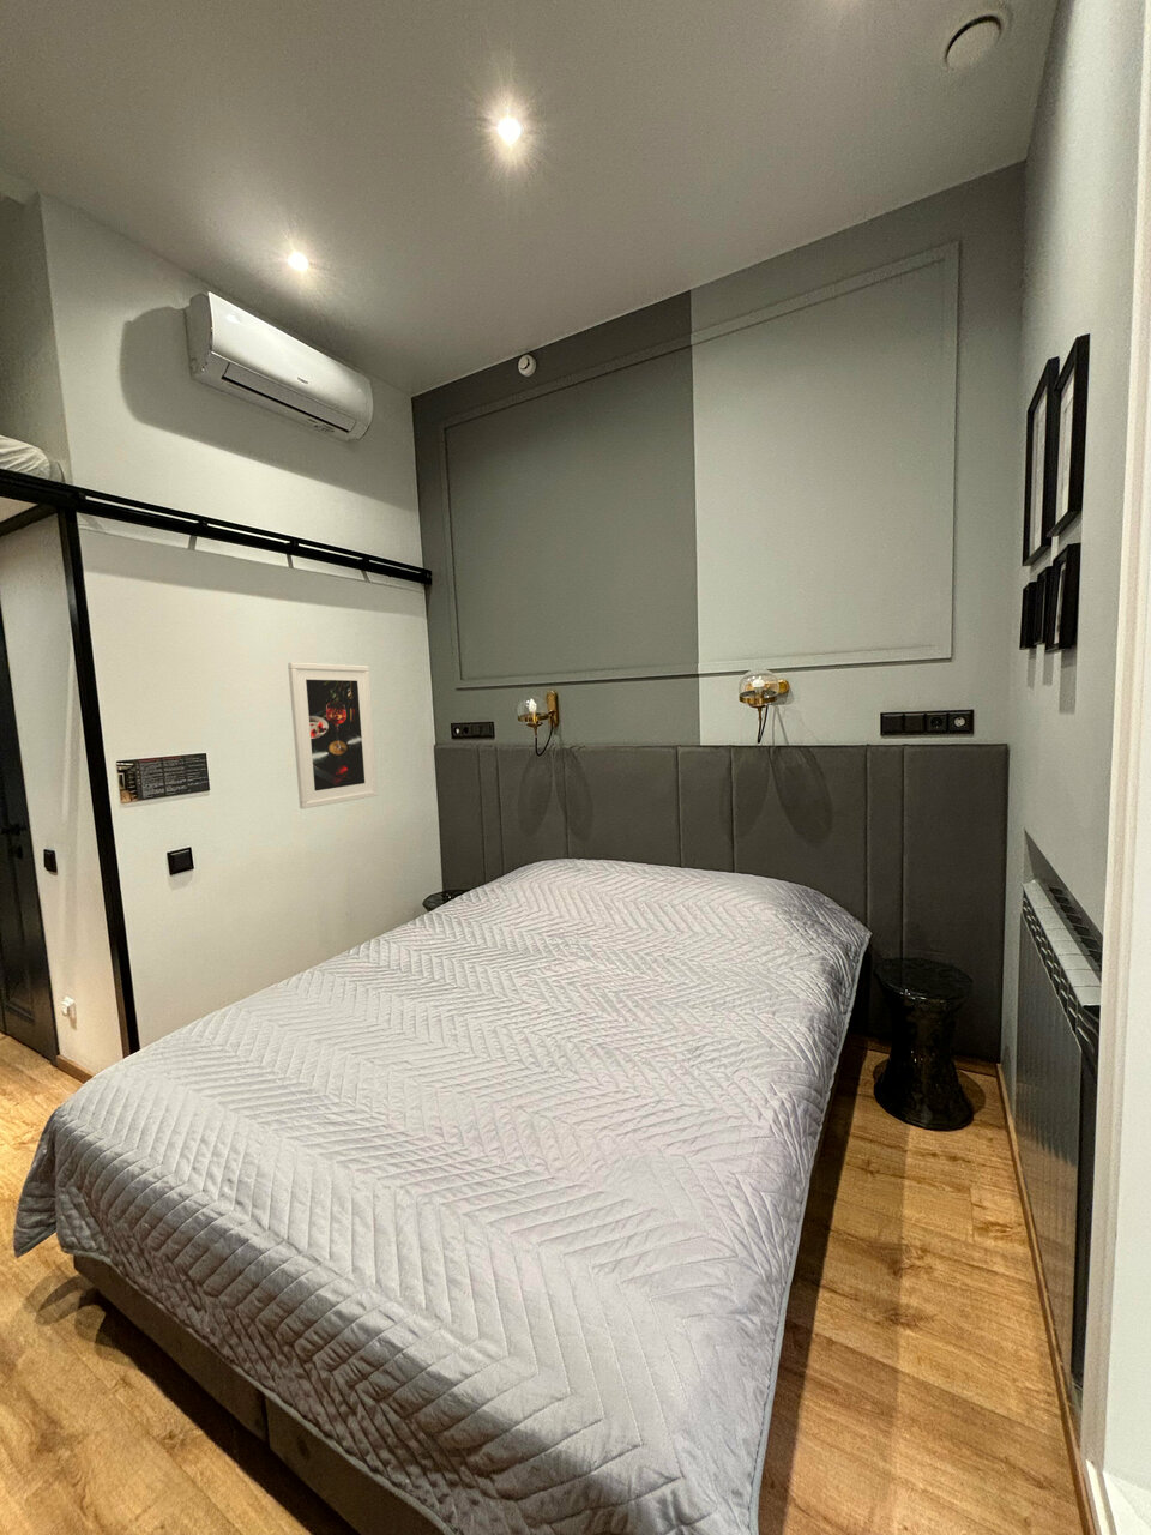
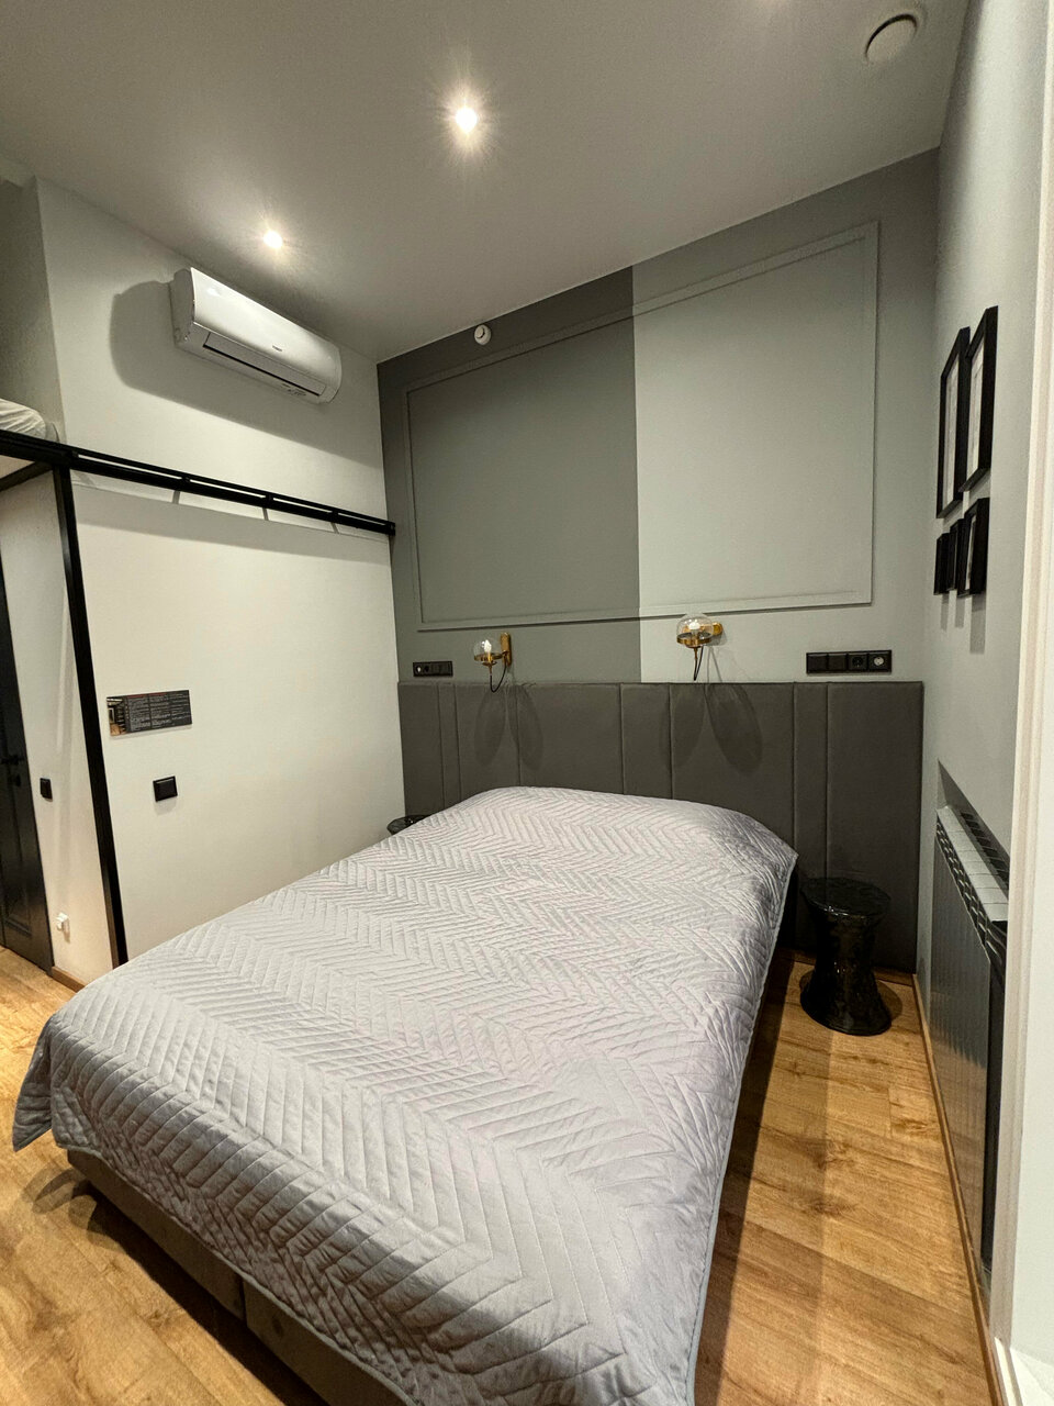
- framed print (336, 734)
